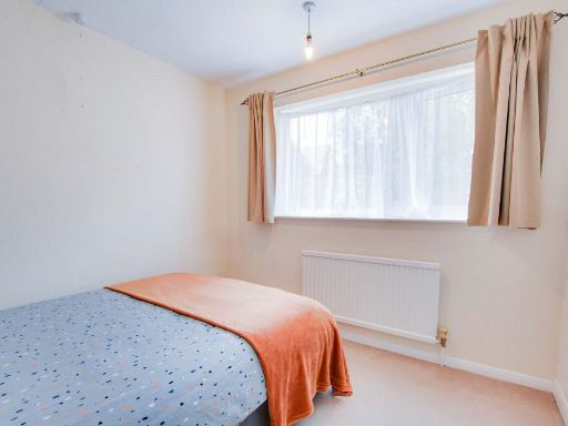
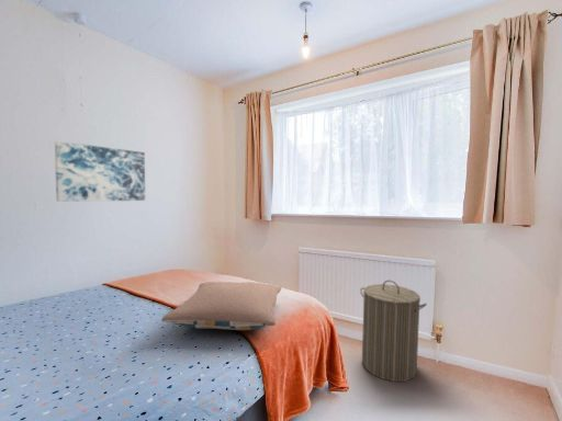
+ laundry hamper (390, 323)
+ pillow (231, 303)
+ wall art (104, 174)
